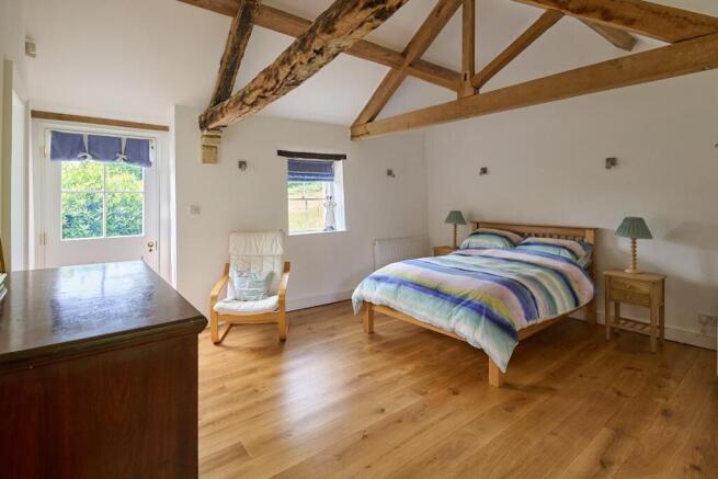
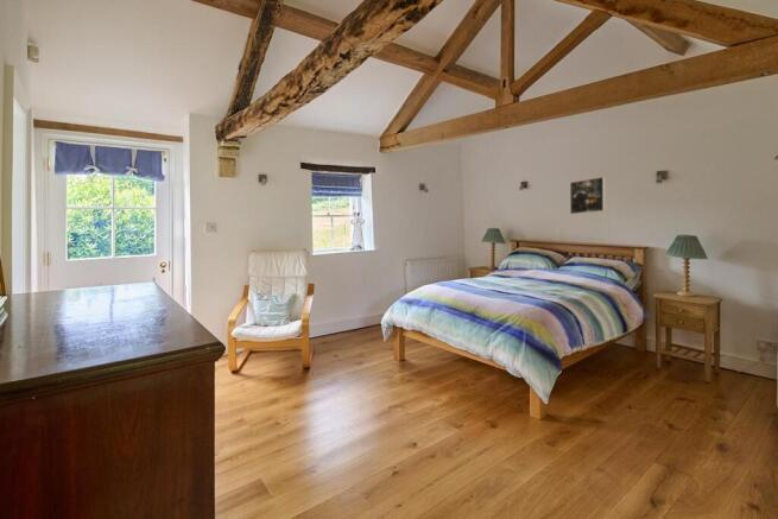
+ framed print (587, 196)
